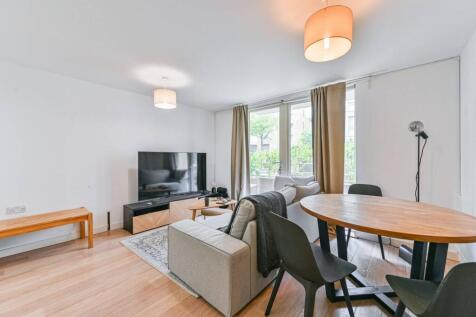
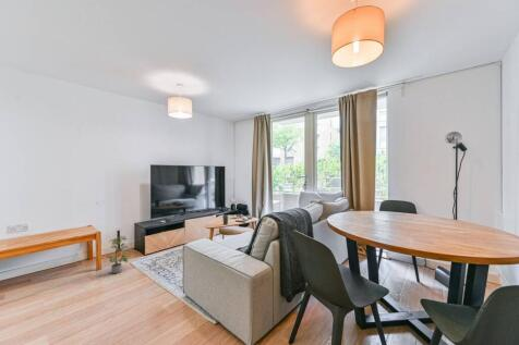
+ potted plant (120, 250)
